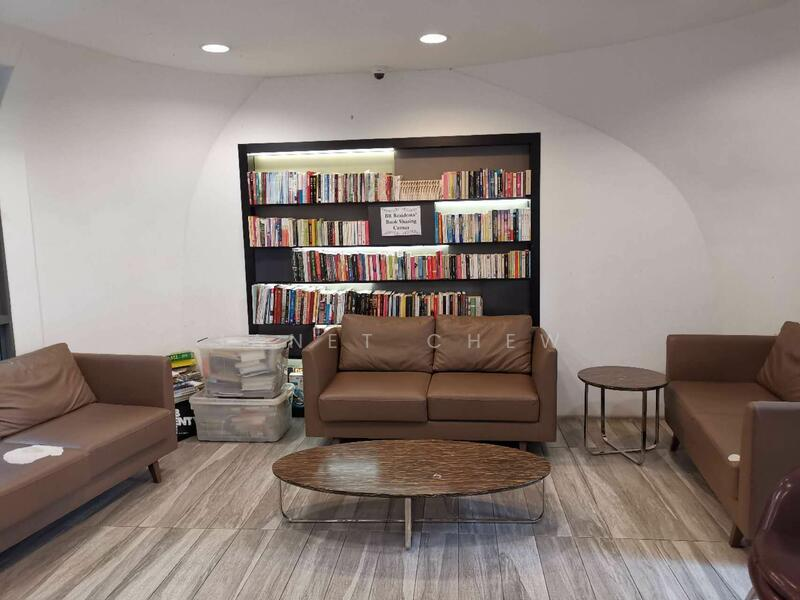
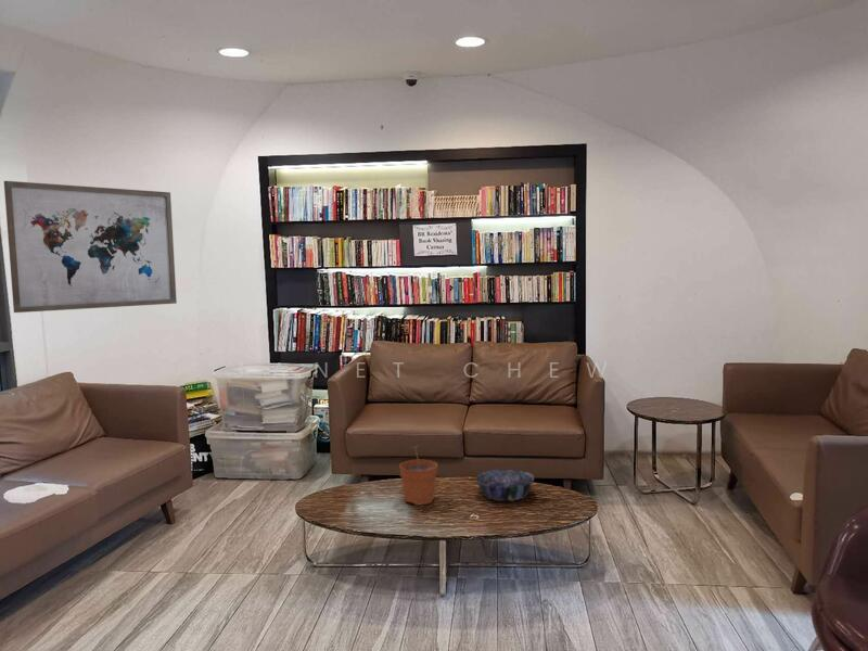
+ wall art (98, 247)
+ decorative bowl (505, 485)
+ plant pot (418, 473)
